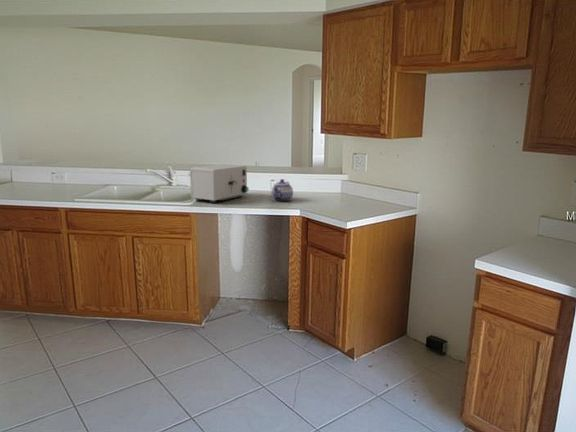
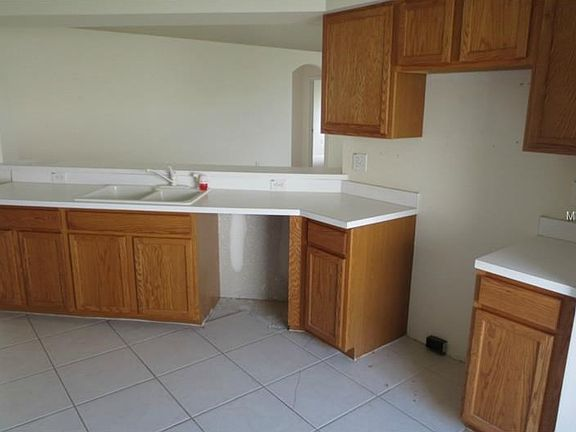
- toaster (221, 182)
- teapot (282, 189)
